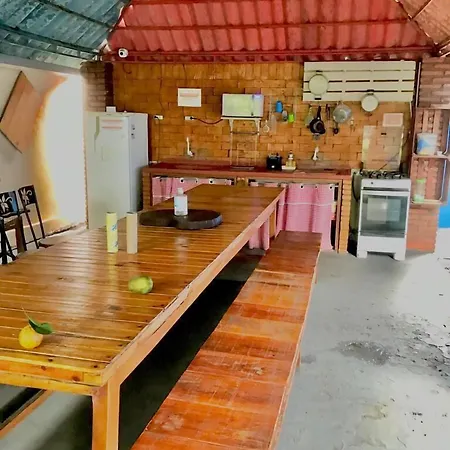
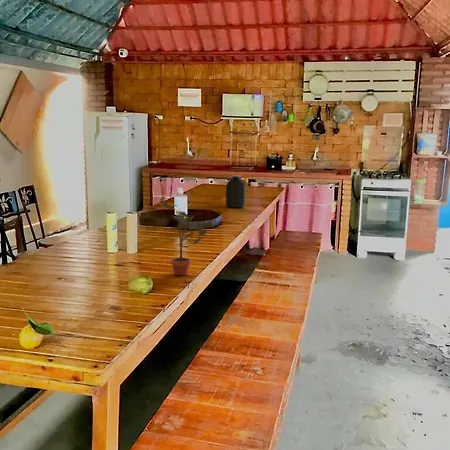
+ potted plant (179, 238)
+ water jug (235, 191)
